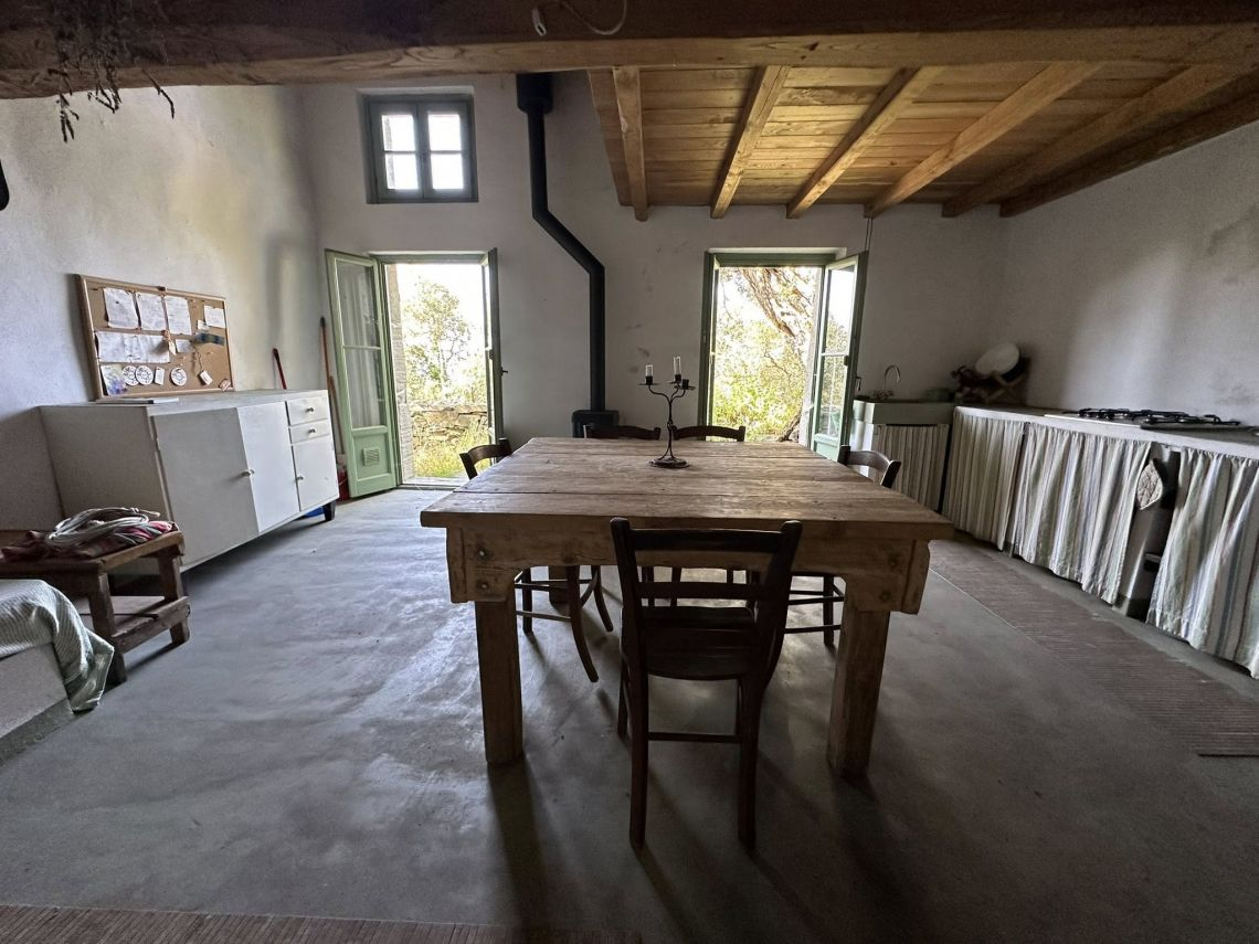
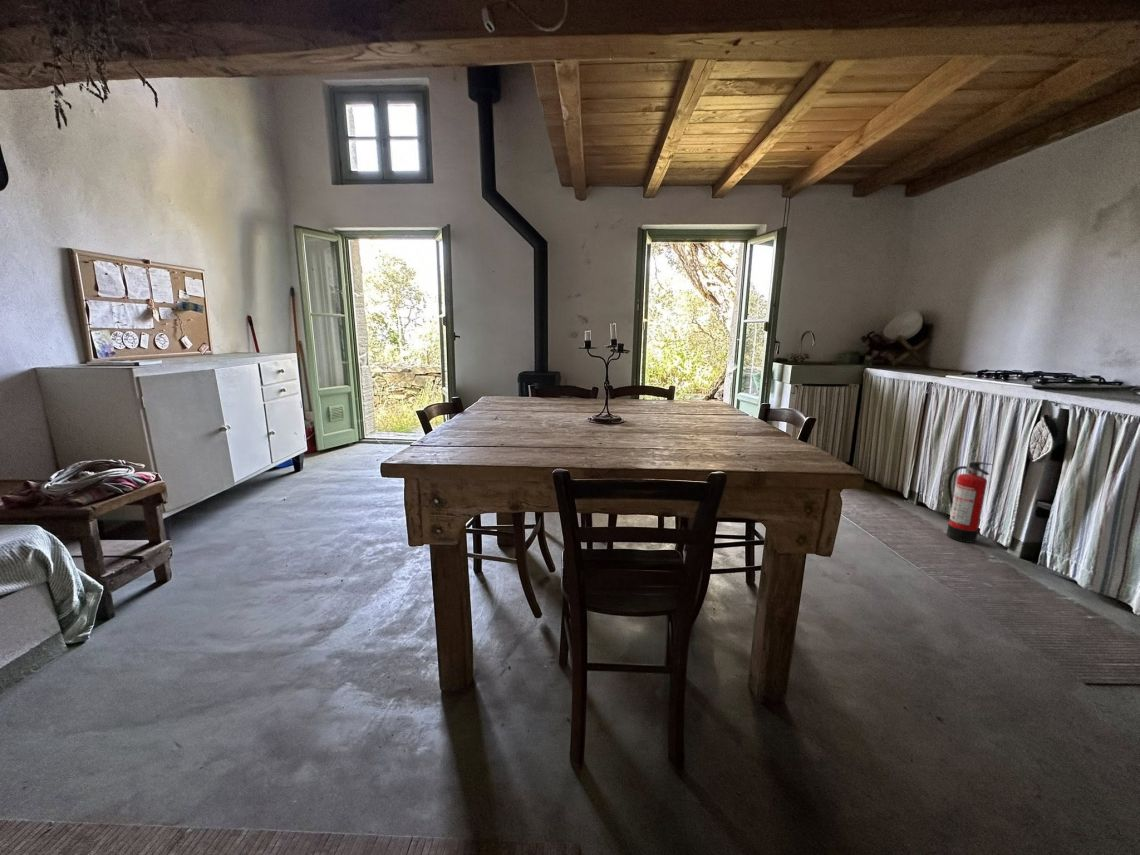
+ fire extinguisher (963, 497)
